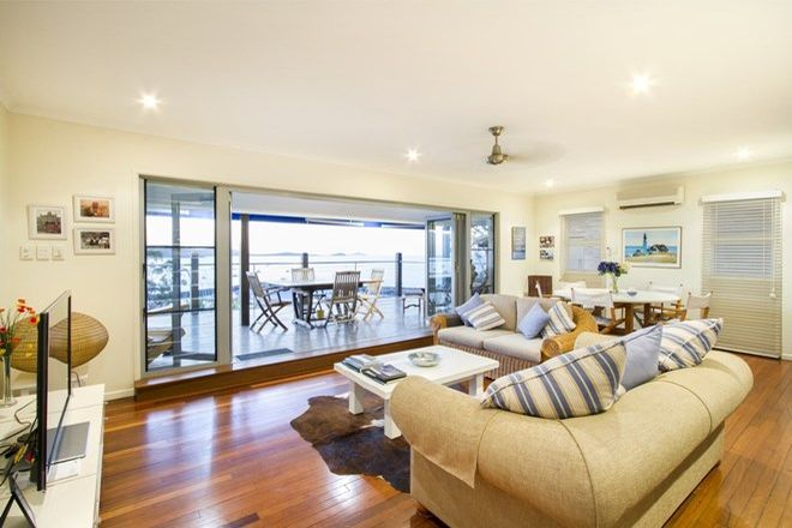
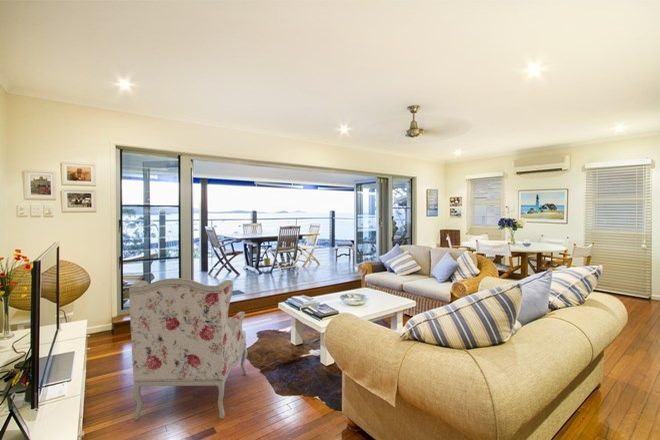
+ armchair (195, 332)
